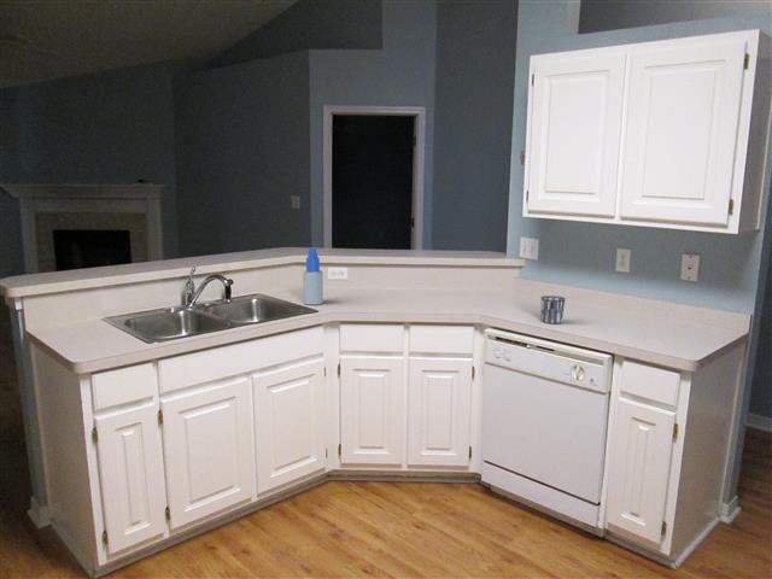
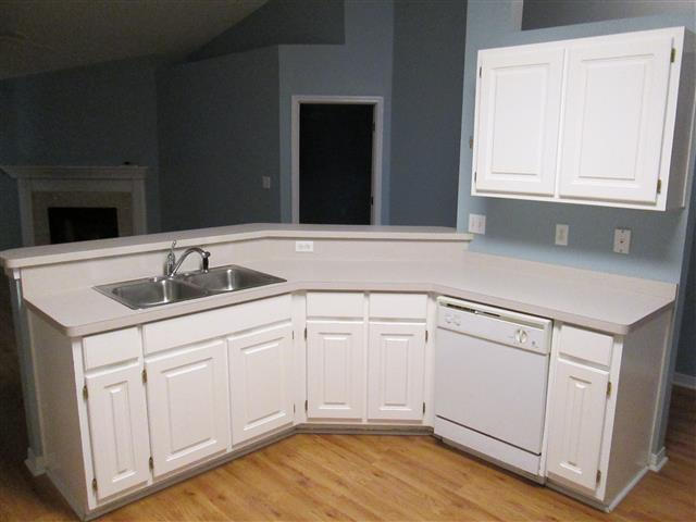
- spray bottle (312, 275)
- cup (552, 309)
